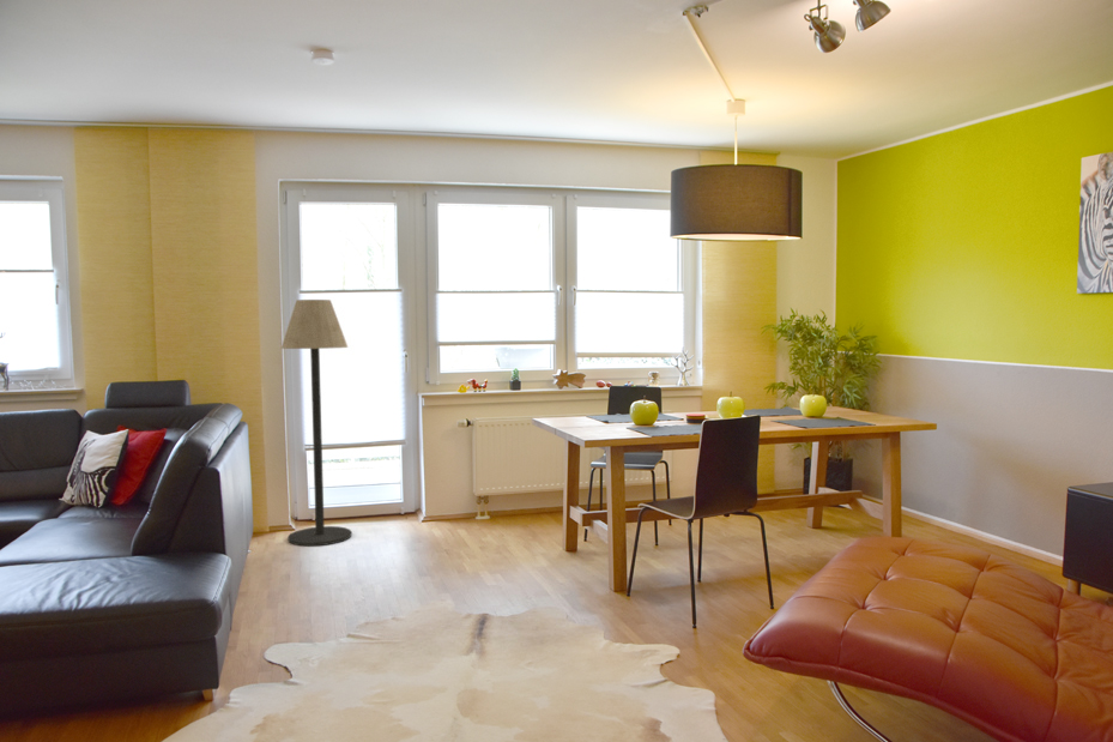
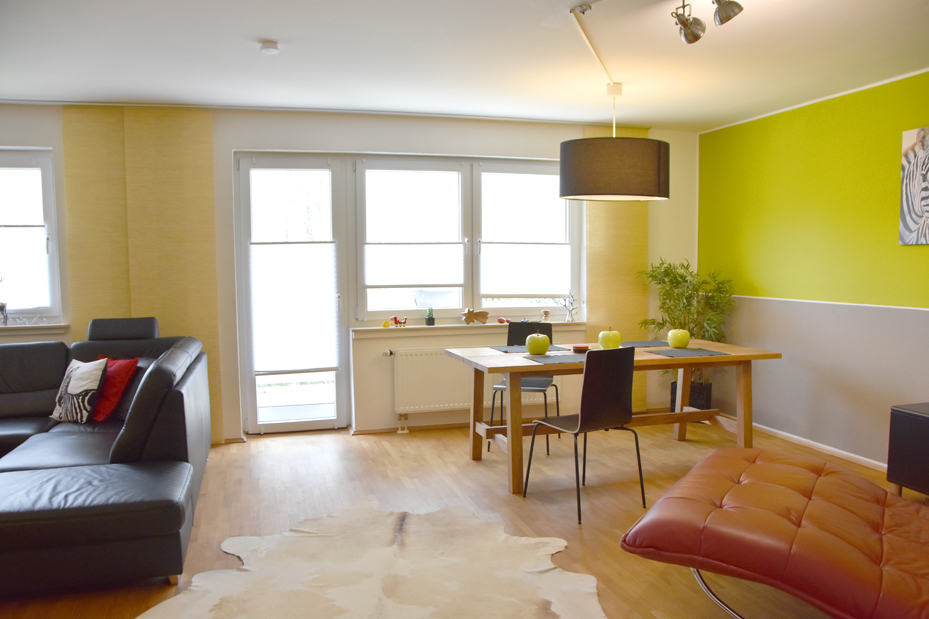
- floor lamp (316, 420)
